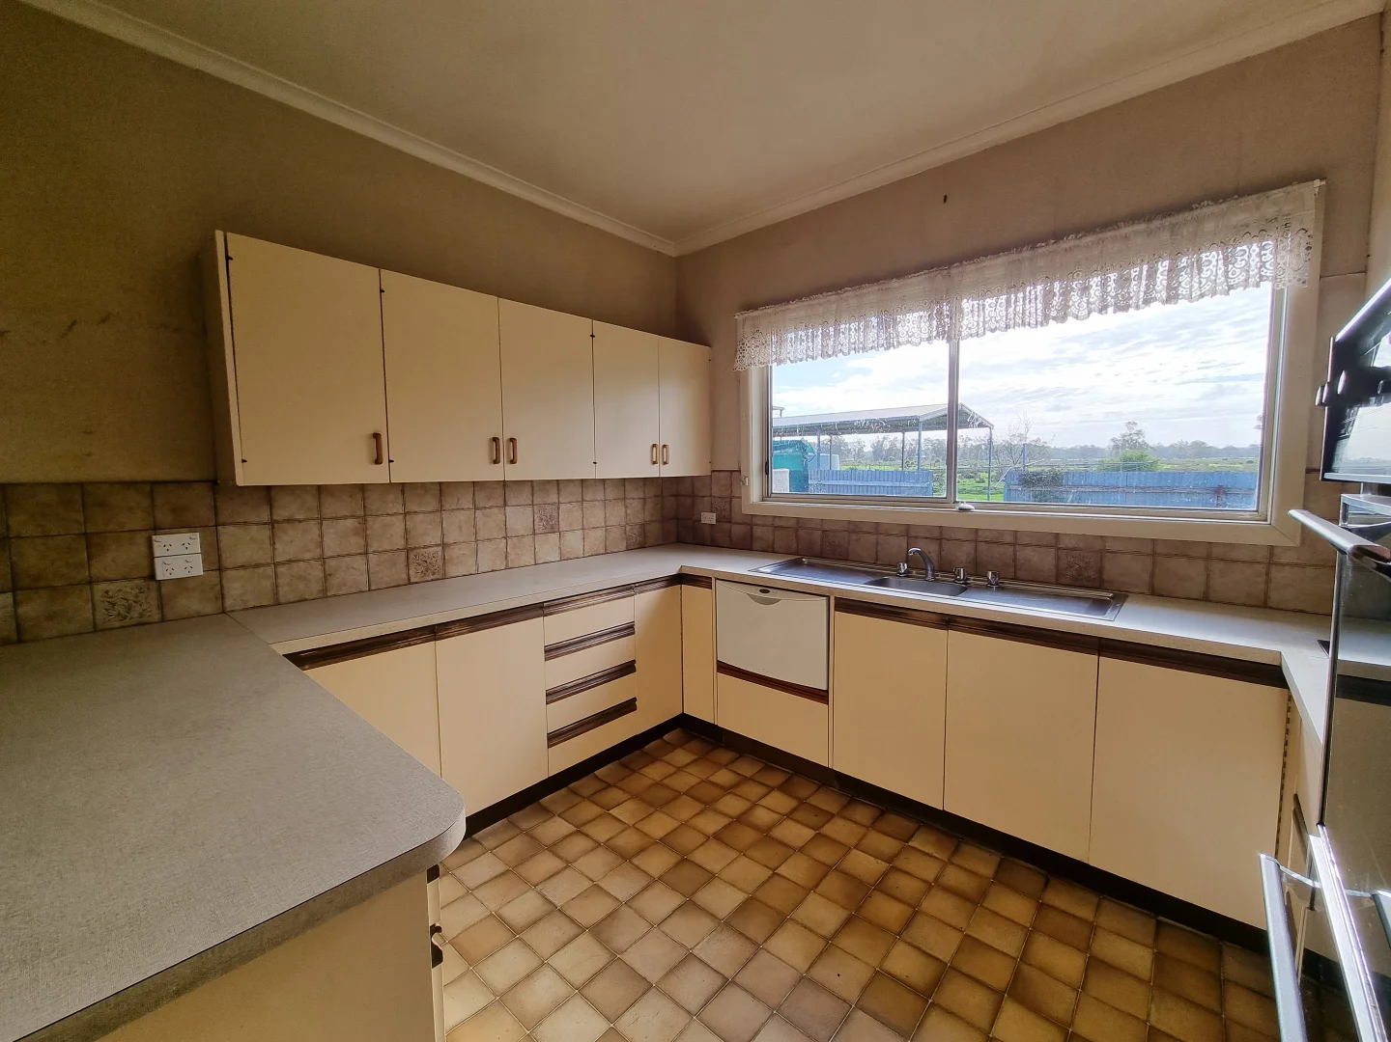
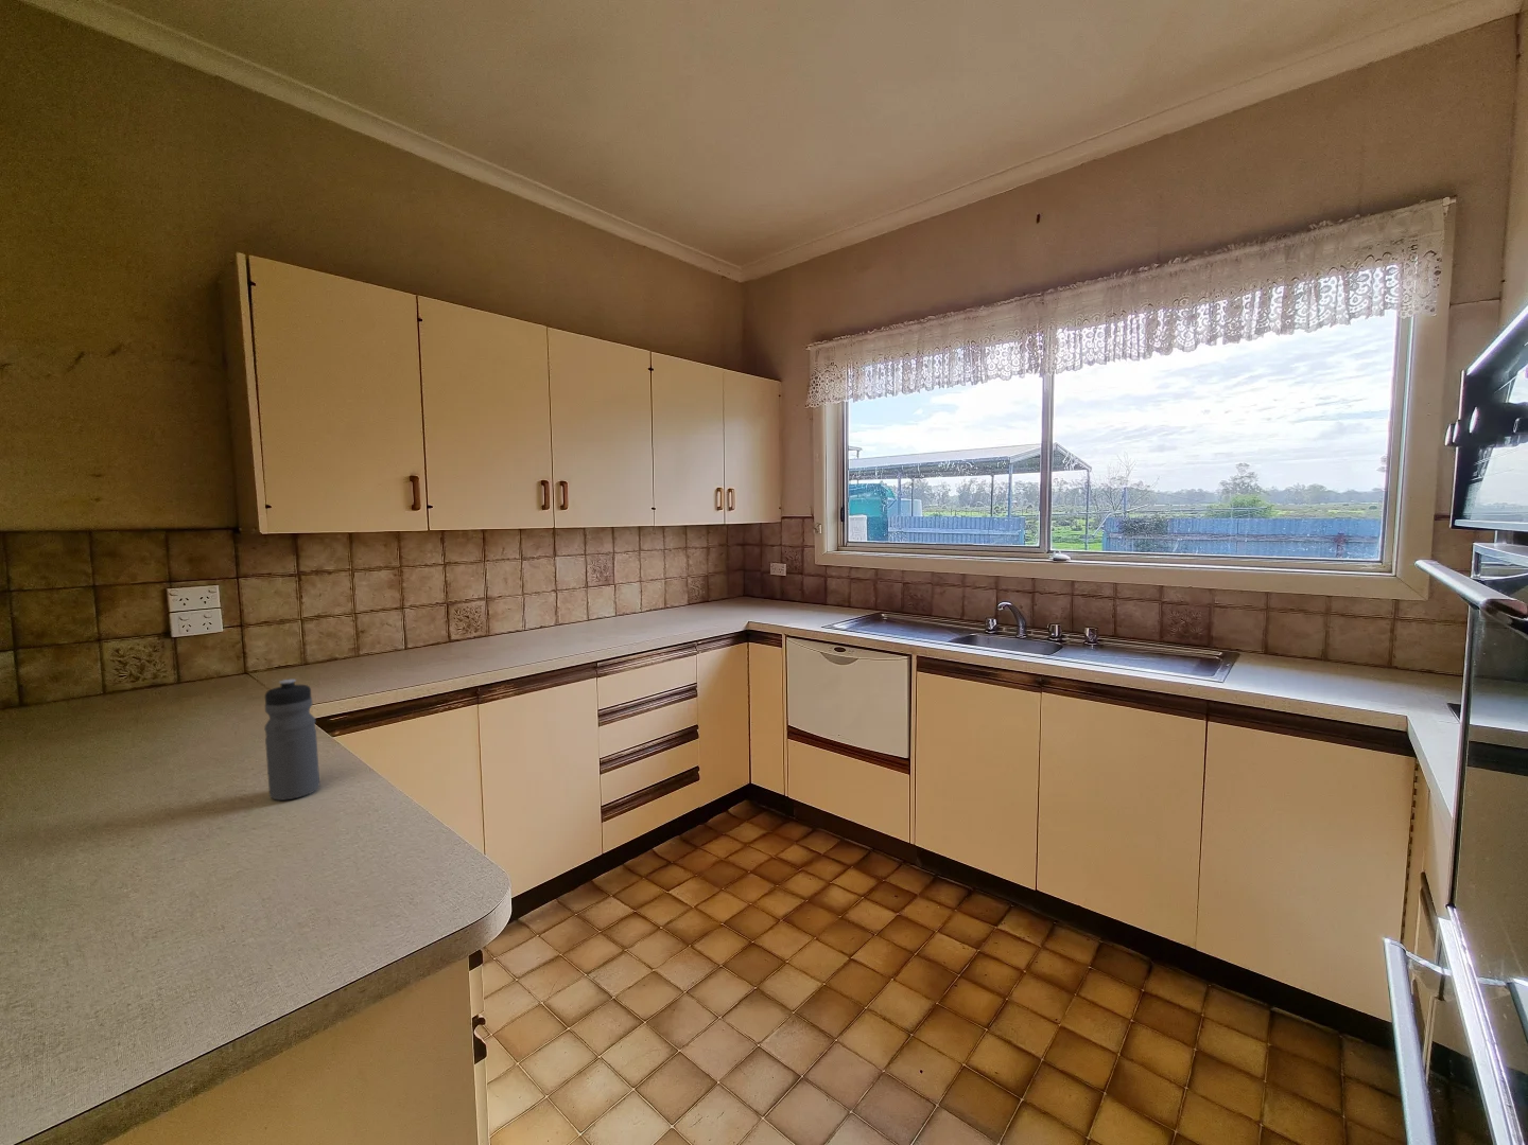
+ water bottle (291, 736)
